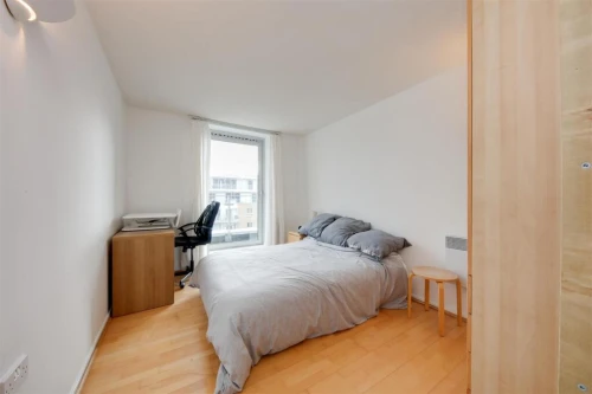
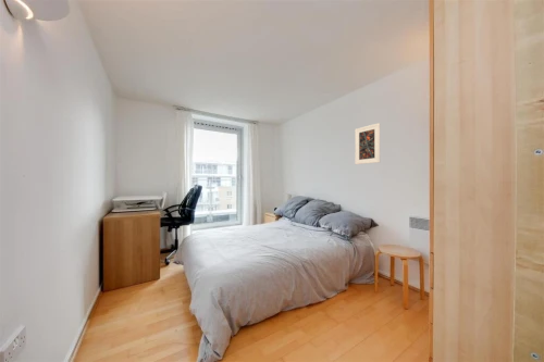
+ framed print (367, 145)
